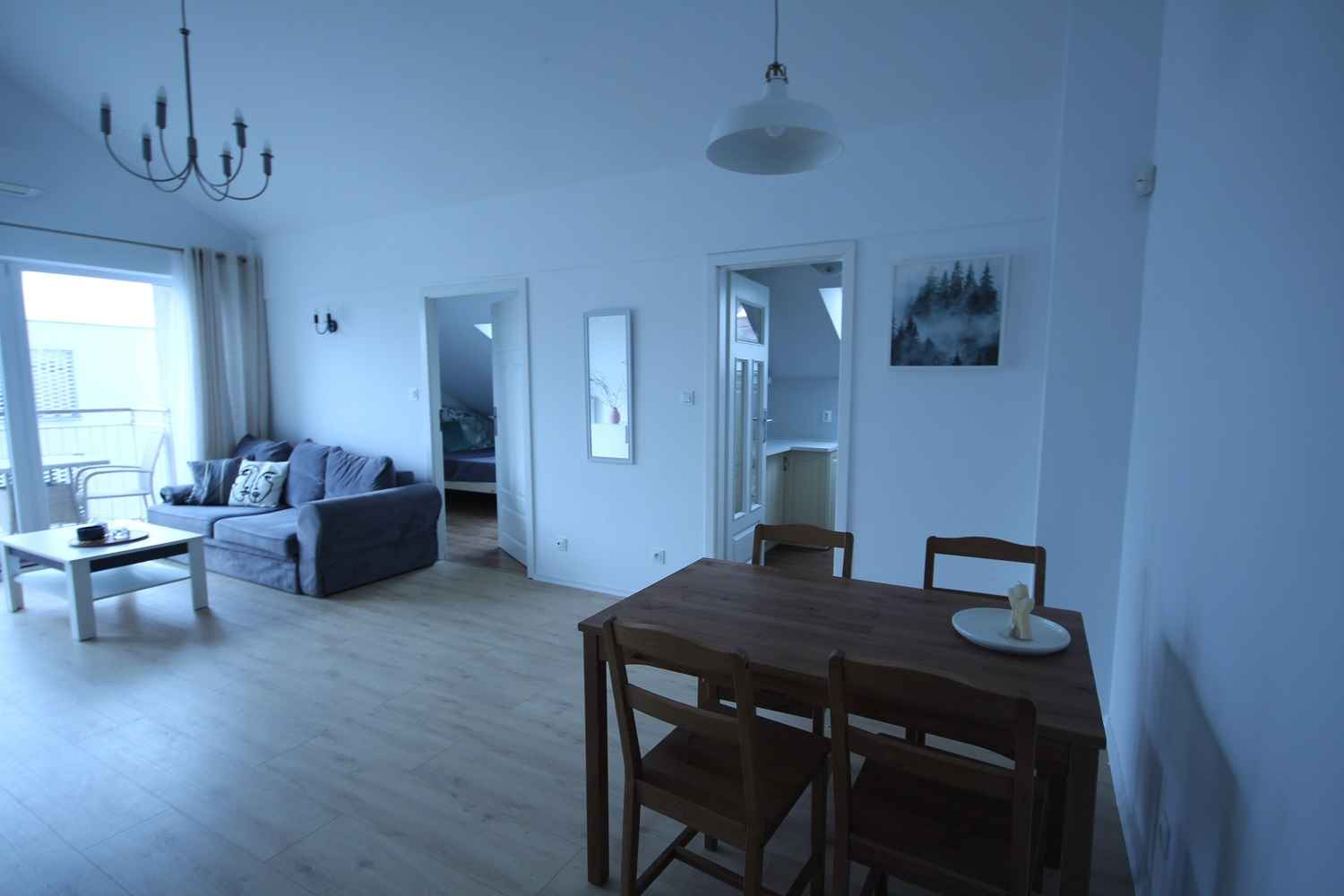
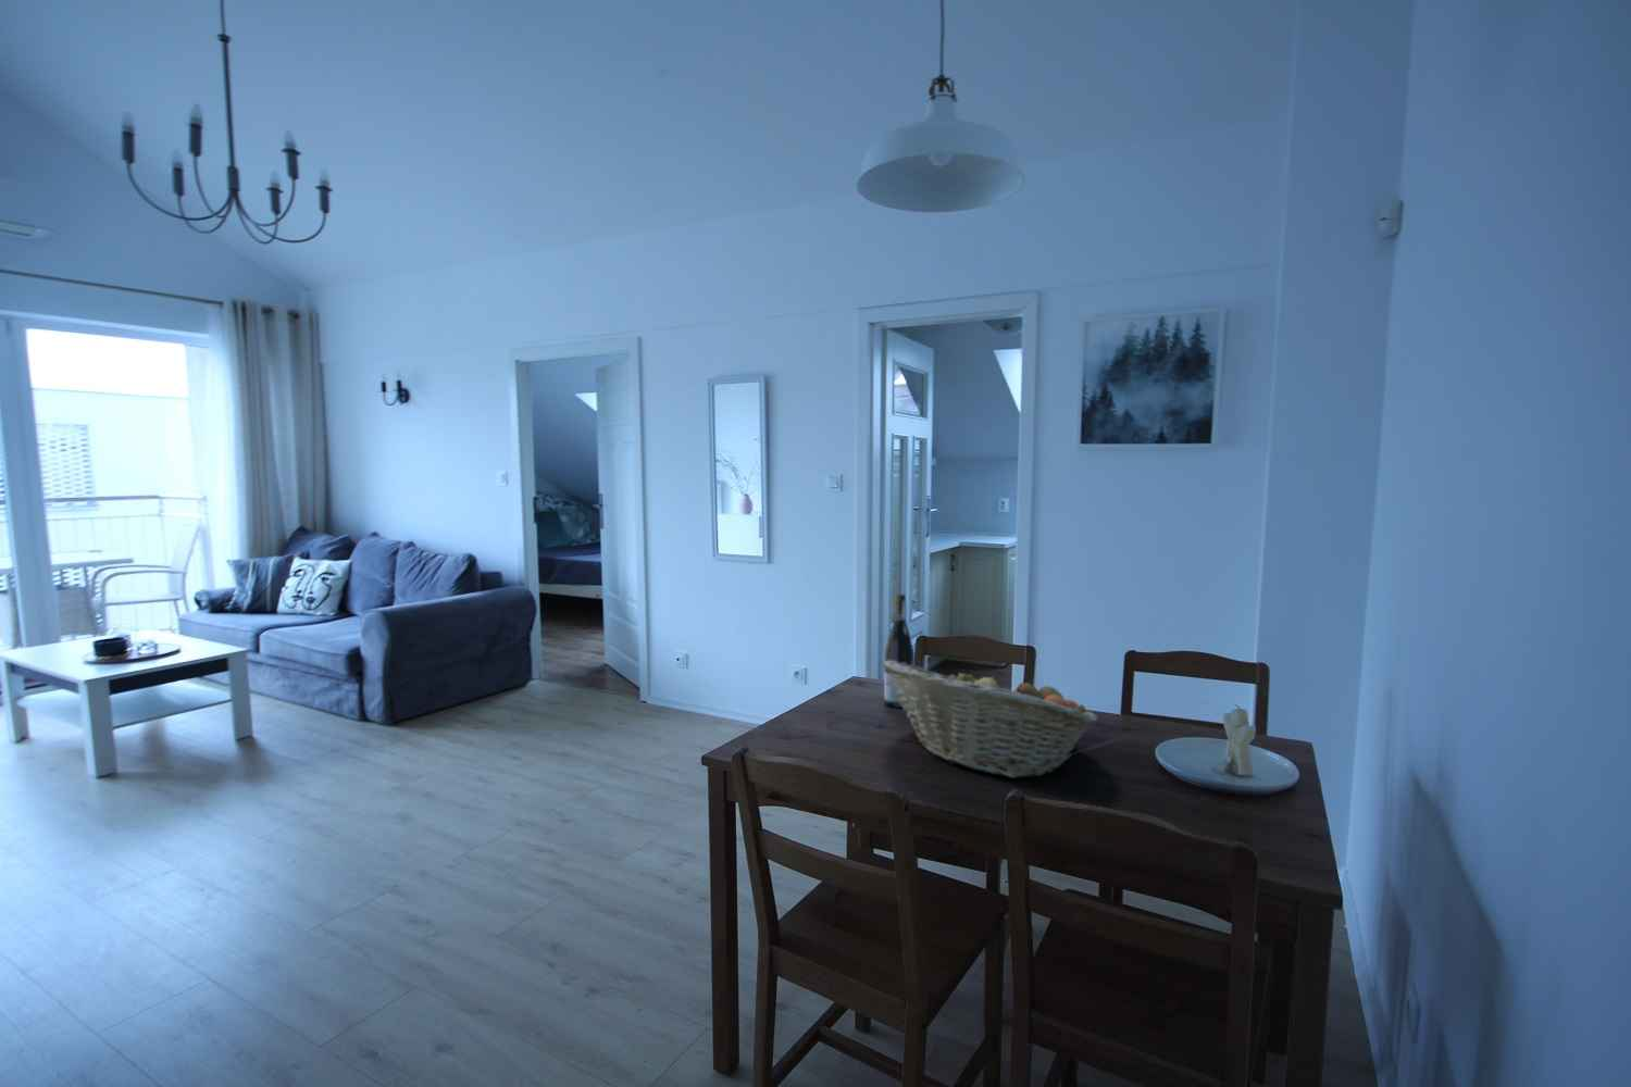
+ wine bottle (899, 649)
+ fruit basket (983, 706)
